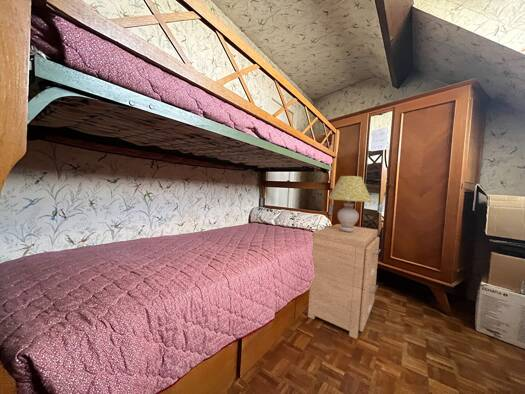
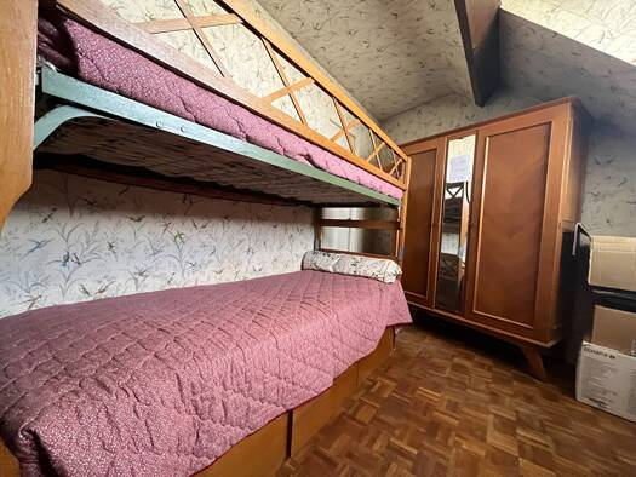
- table lamp (348, 204)
- side table (348, 270)
